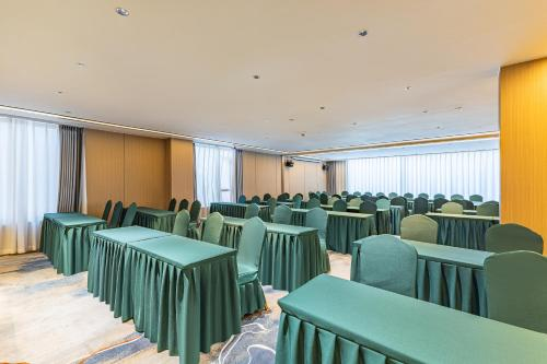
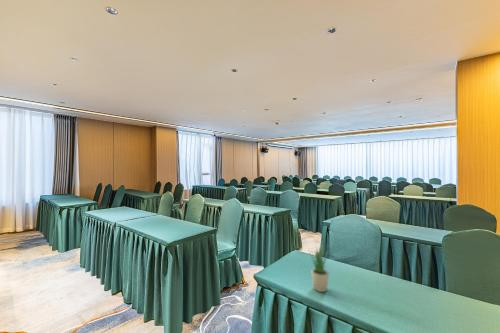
+ potted plant (318, 264)
